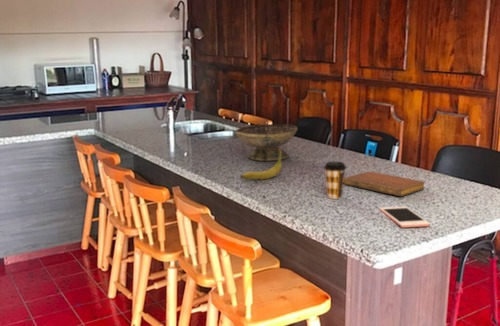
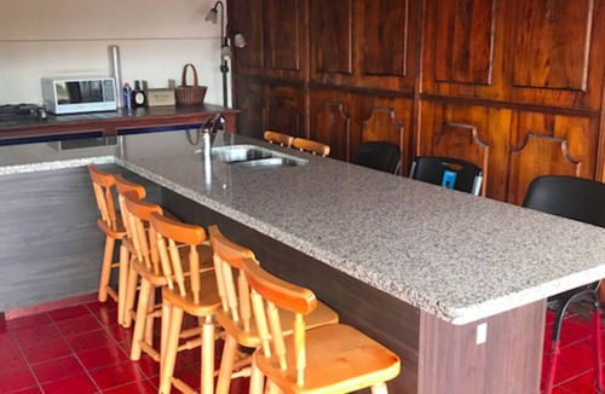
- coffee cup (334, 180)
- banana (262, 171)
- notebook (383, 183)
- decorative bowl (266, 142)
- cell phone (403, 216)
